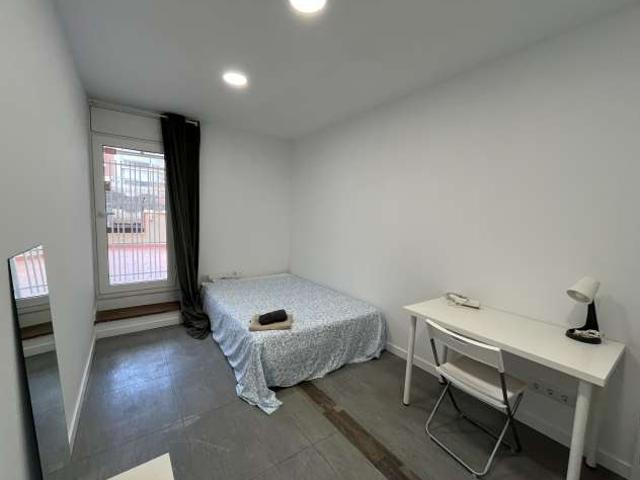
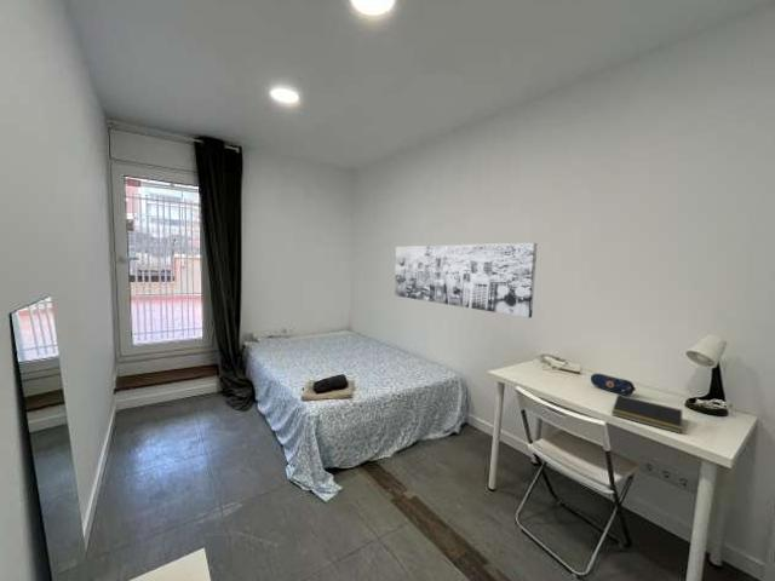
+ notepad (645, 412)
+ pencil case (612, 384)
+ wall art (449, 275)
